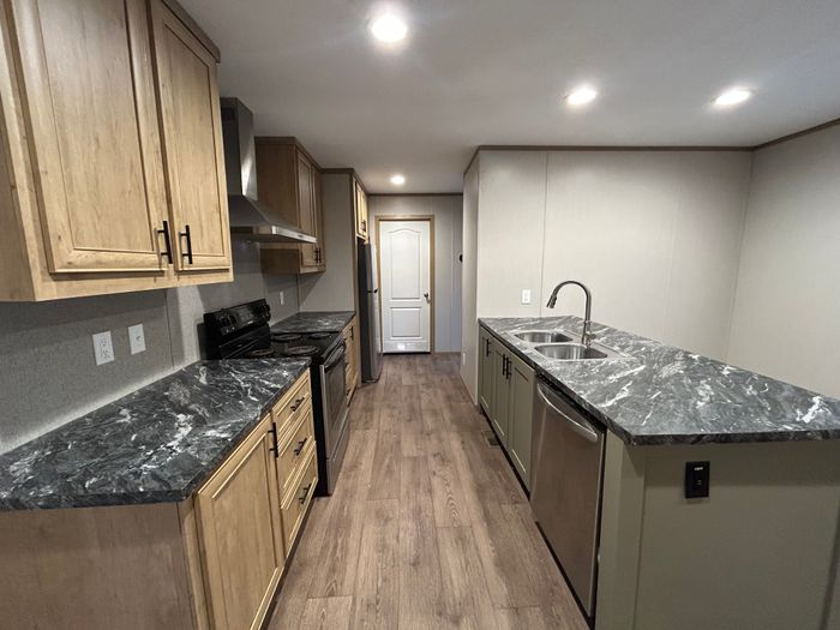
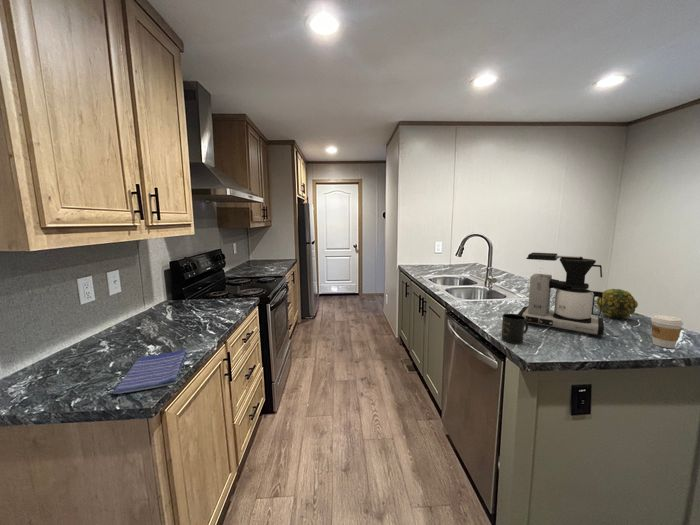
+ dish towel (155, 368)
+ mug (516, 327)
+ coffee maker (561, 290)
+ decorative ball (616, 303)
+ coffee cup (665, 331)
